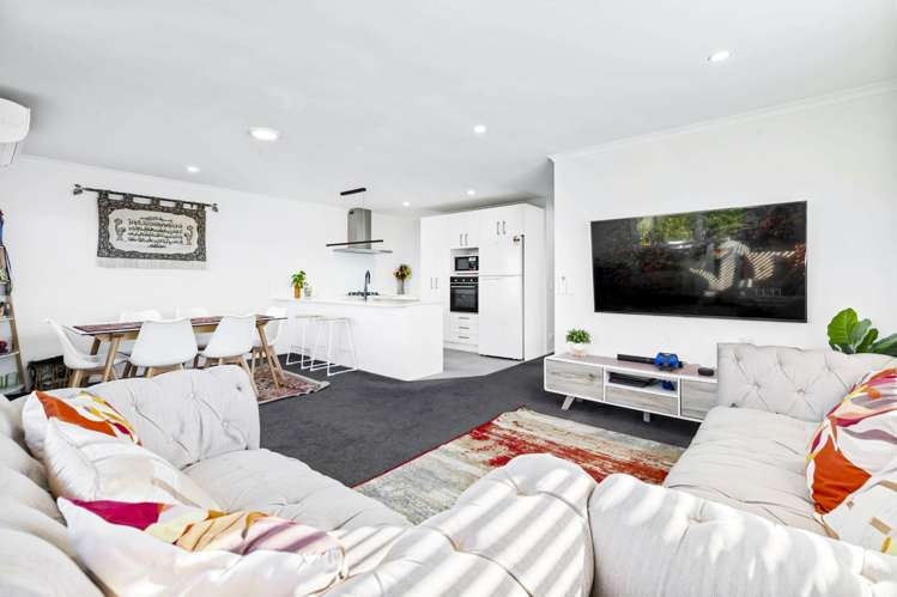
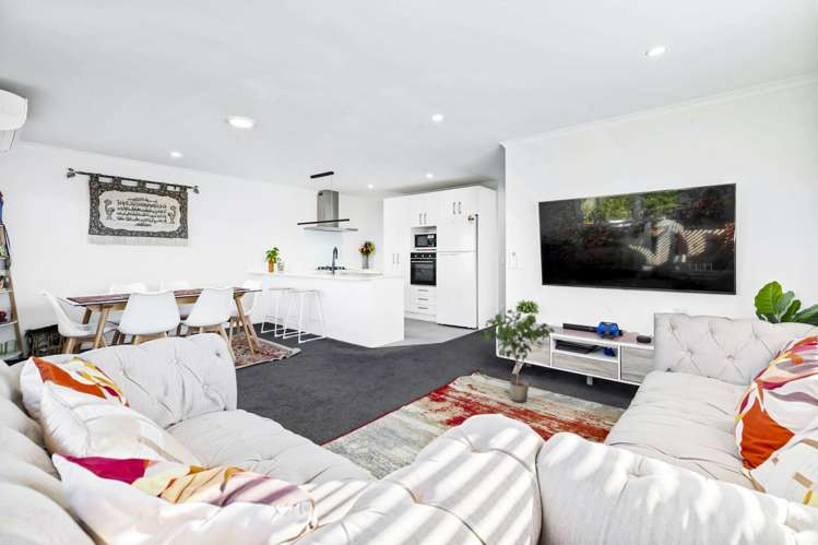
+ potted plant (515, 356)
